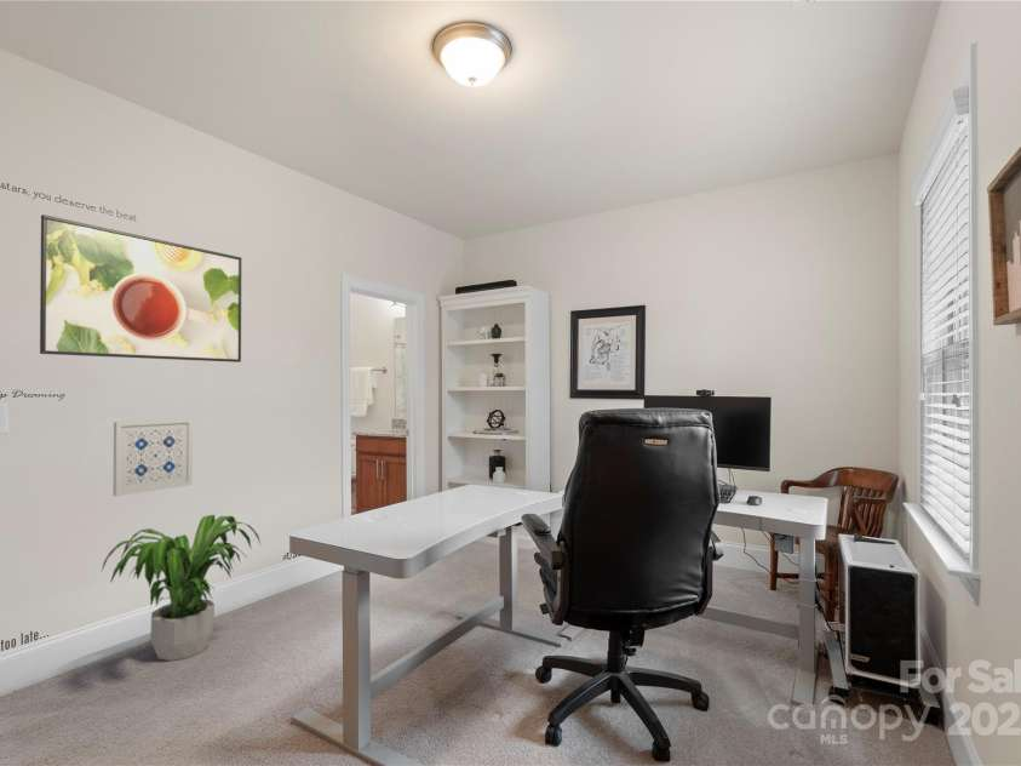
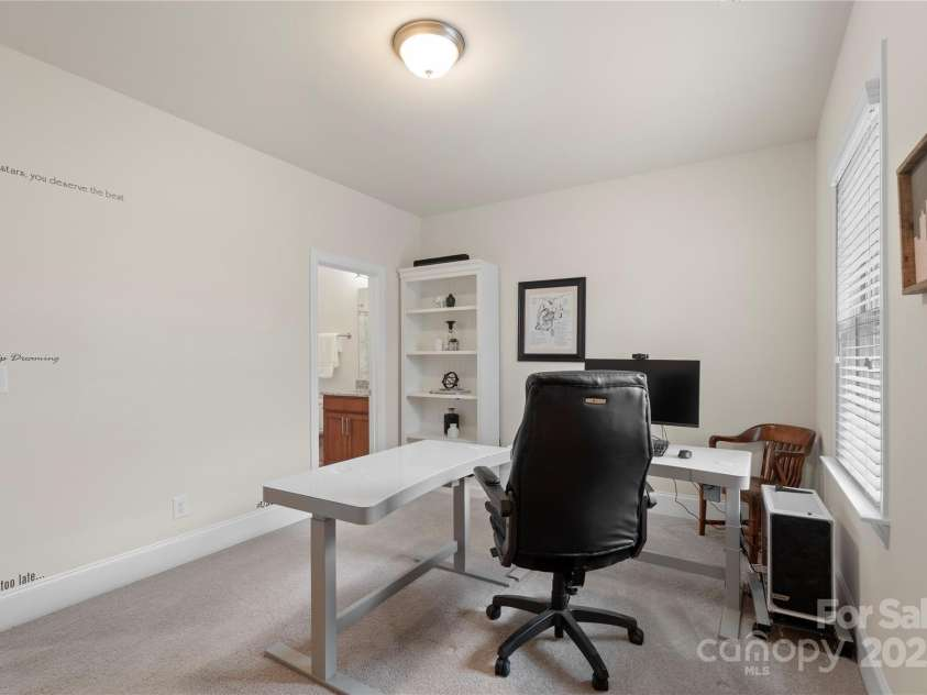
- wall art (154, 455)
- potted plant (189, 585)
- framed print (154, 298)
